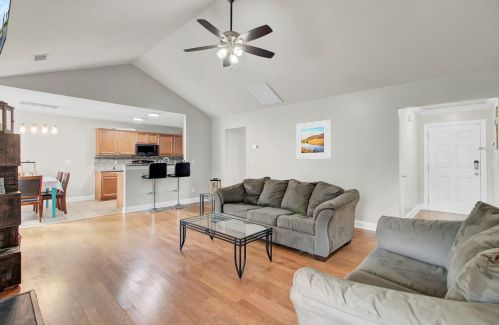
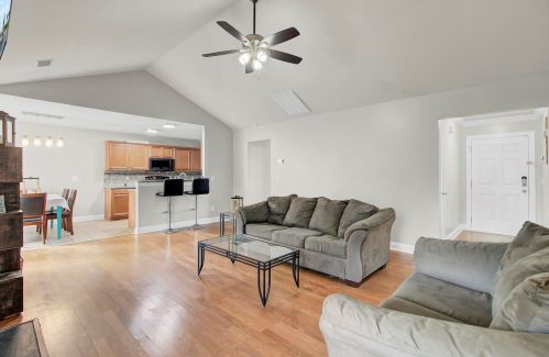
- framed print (312, 140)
